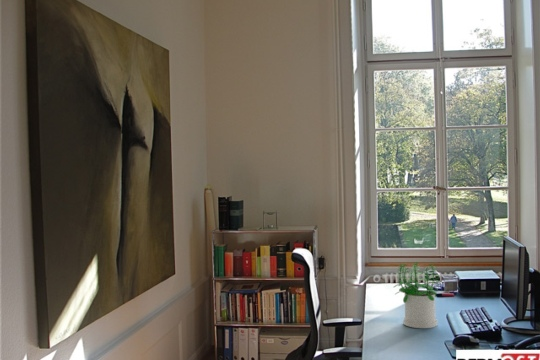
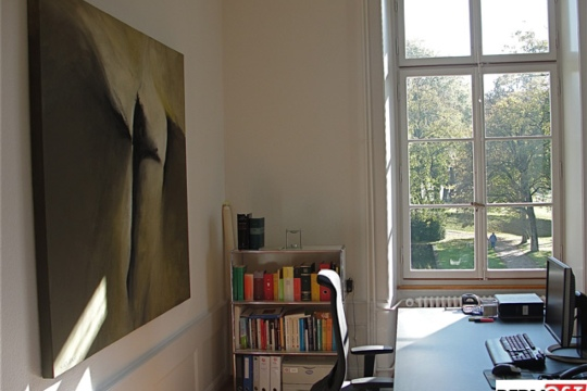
- potted plant (415, 292)
